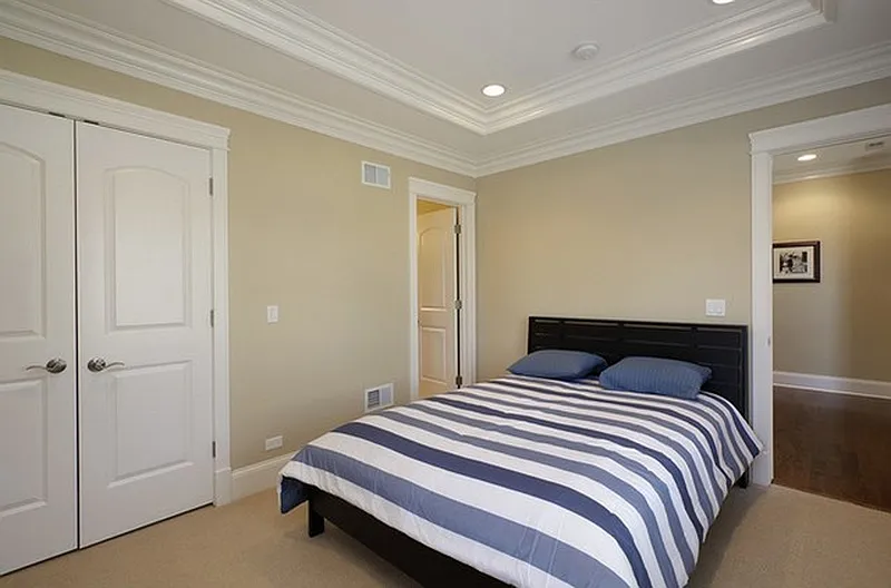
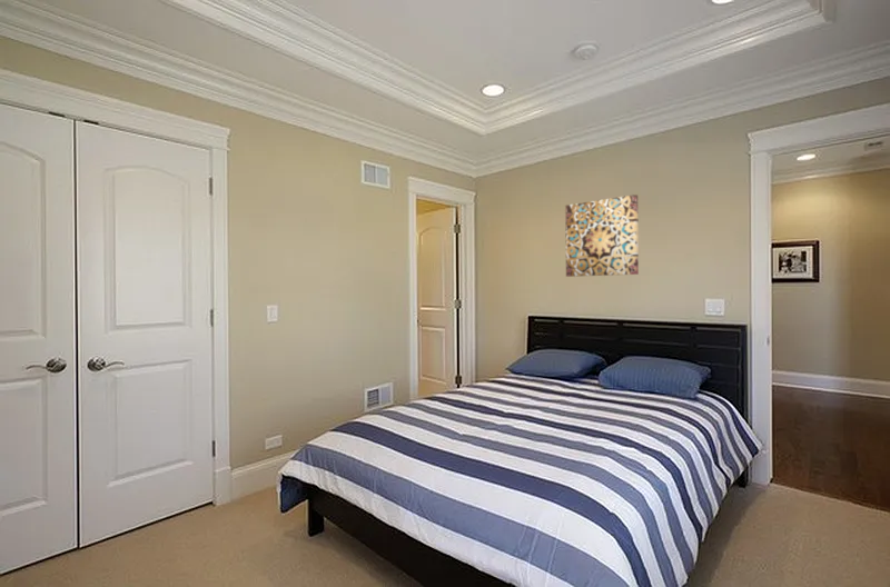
+ wall art (600, 238)
